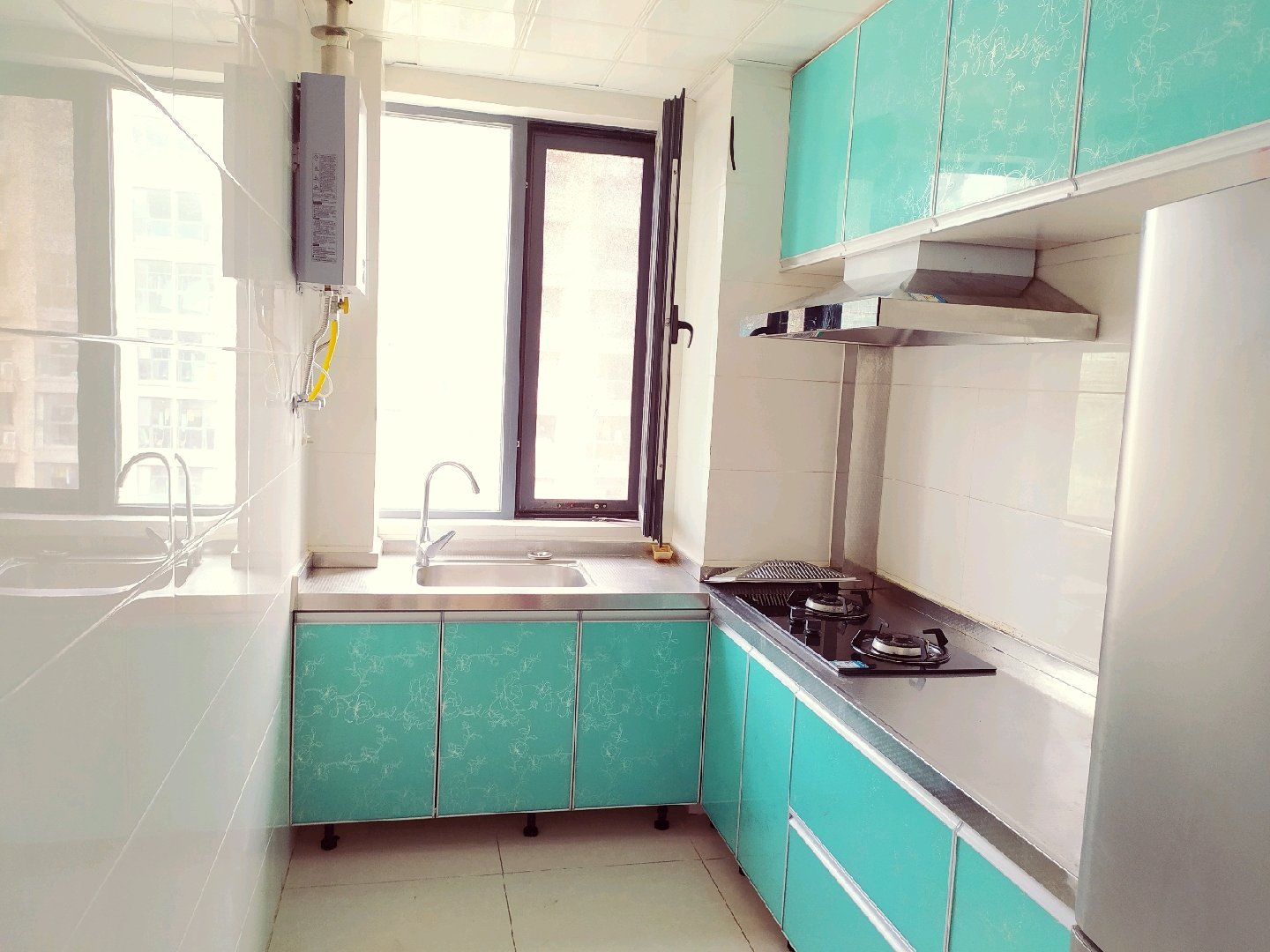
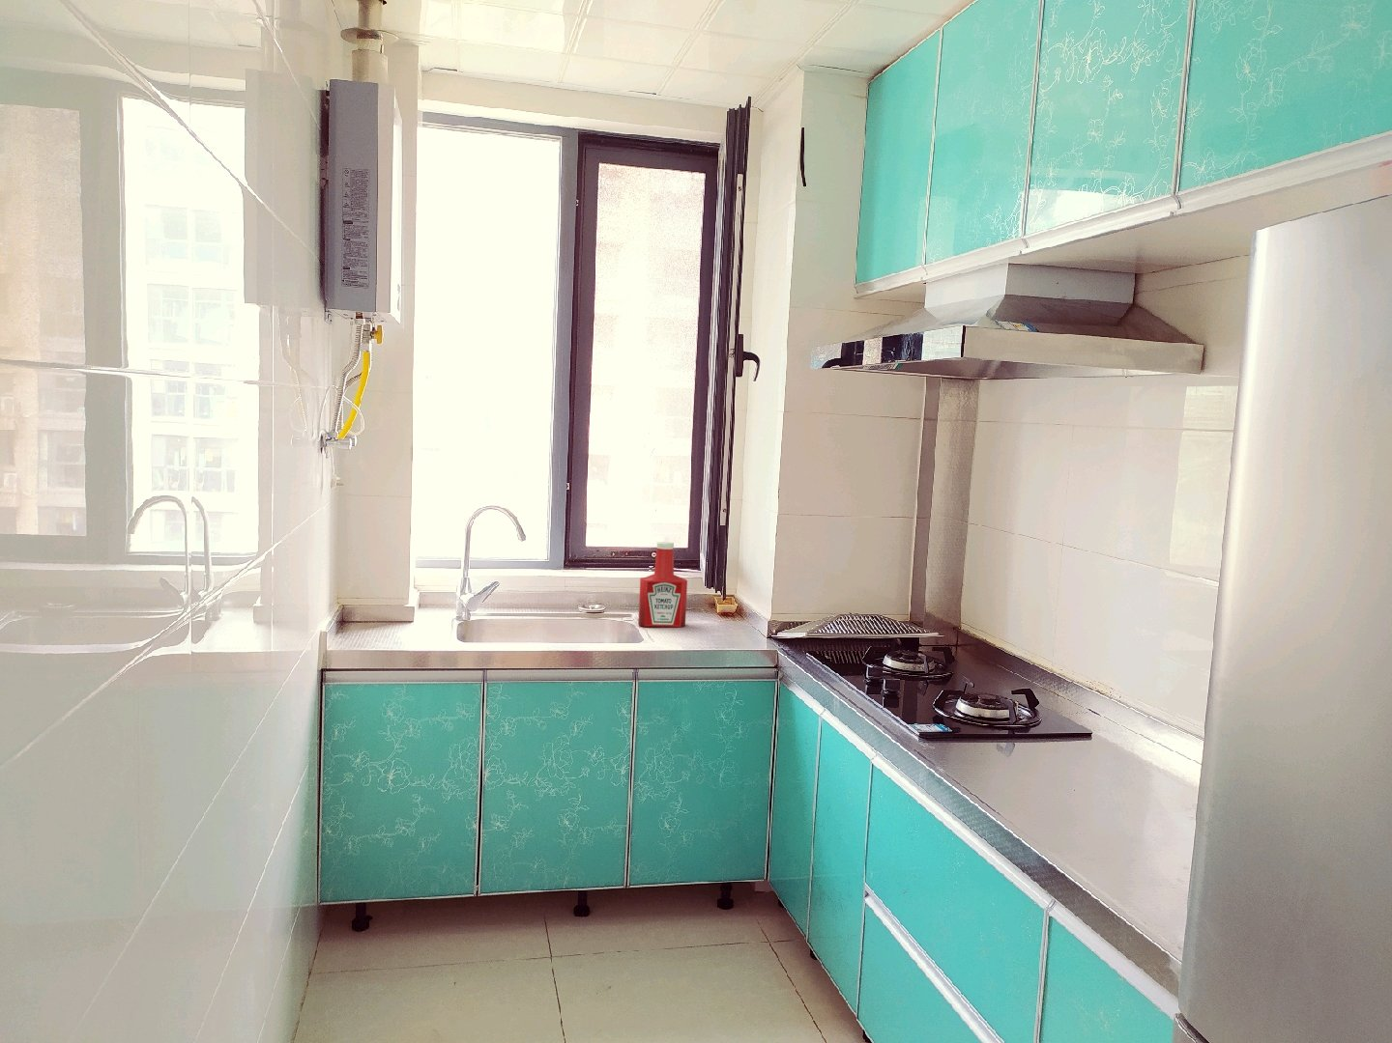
+ soap bottle (663, 583)
